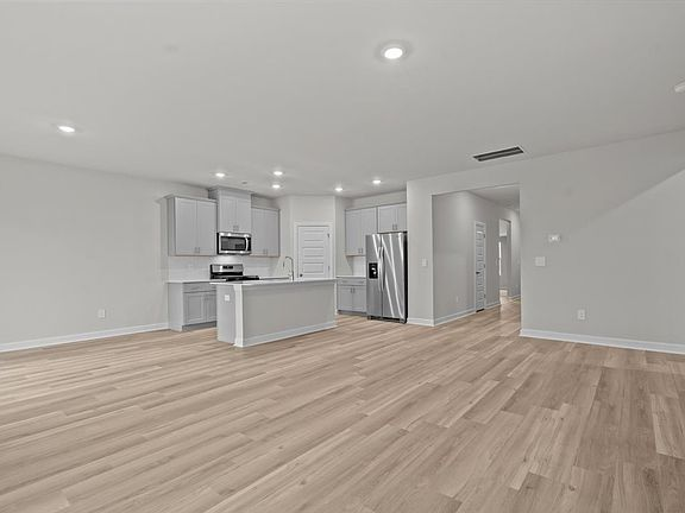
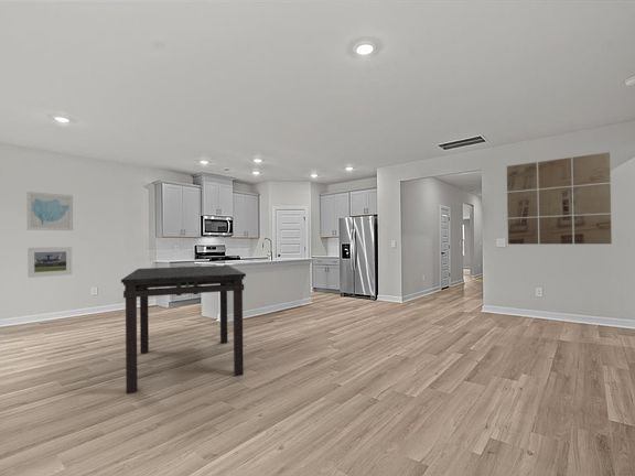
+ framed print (51, 261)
+ wall art (51, 212)
+ wall art (555, 202)
+ dining table (180, 294)
